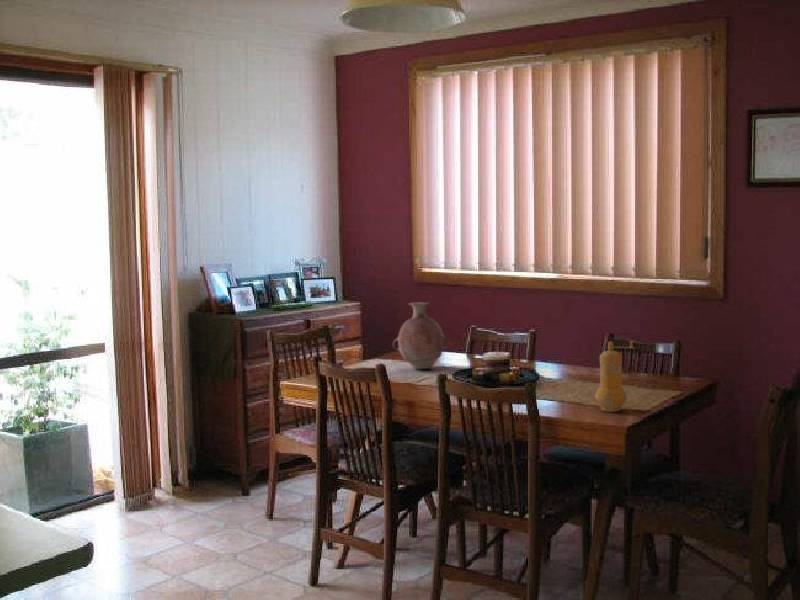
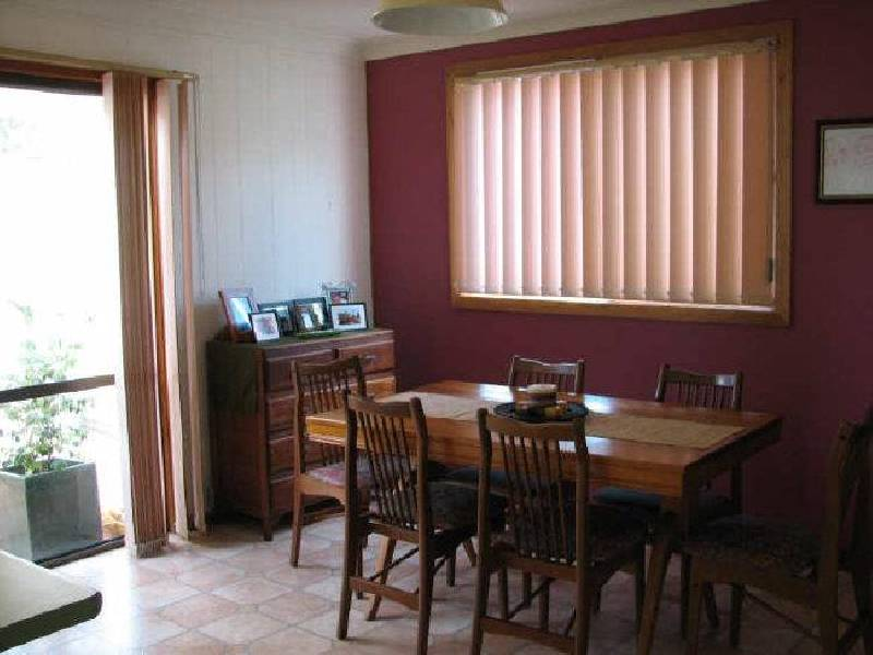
- vase (420, 335)
- pepper mill (614, 375)
